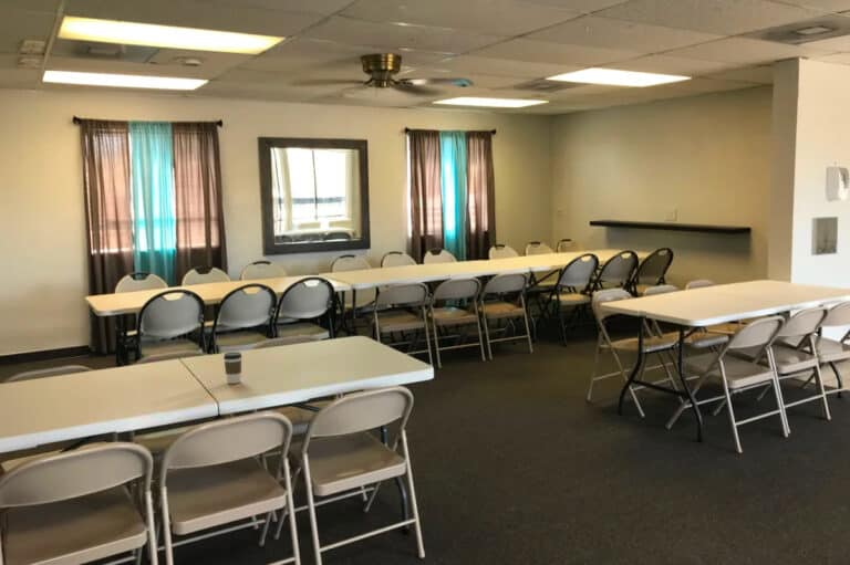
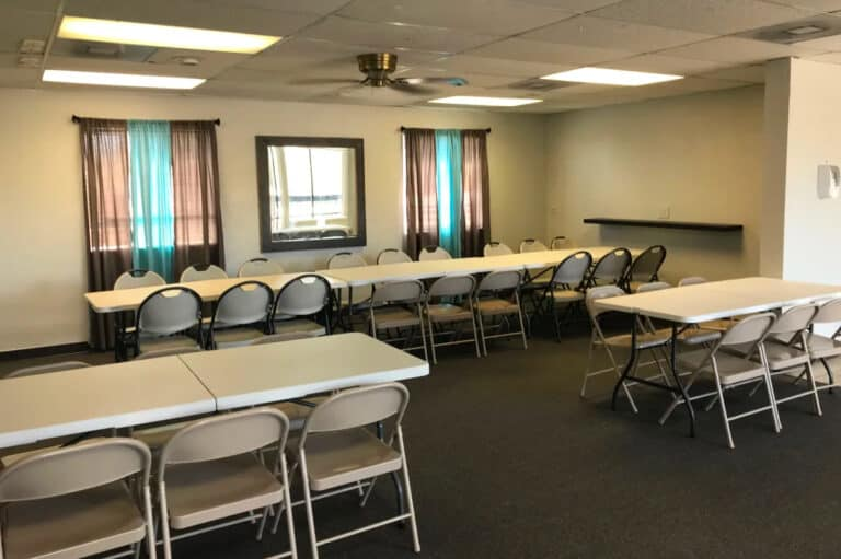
- coffee cup (232, 367)
- wall art (825, 236)
